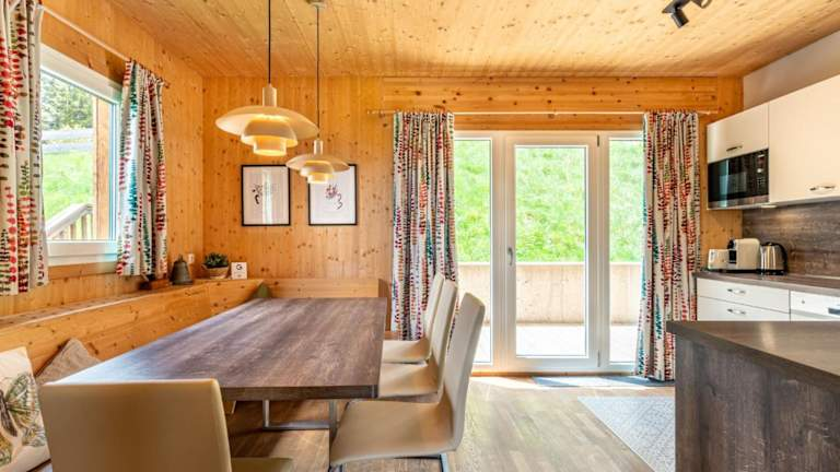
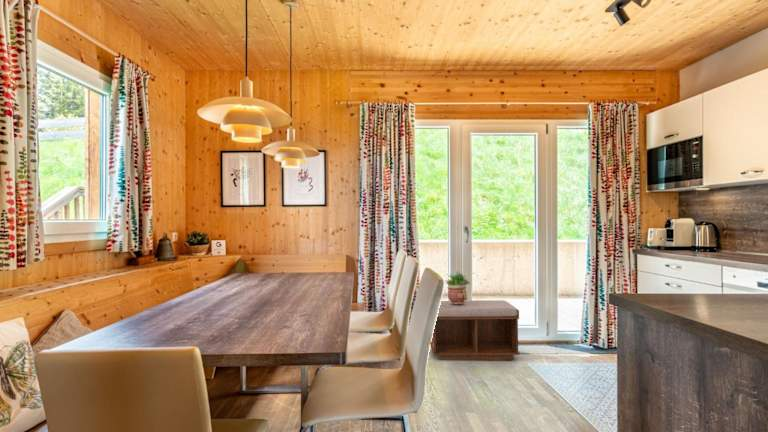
+ potted plant (456, 287)
+ bench (471, 328)
